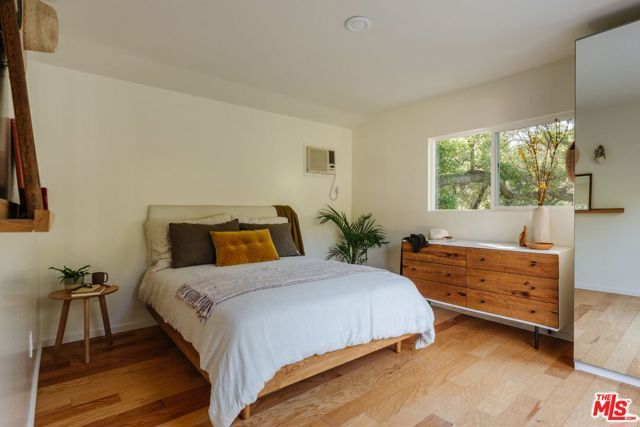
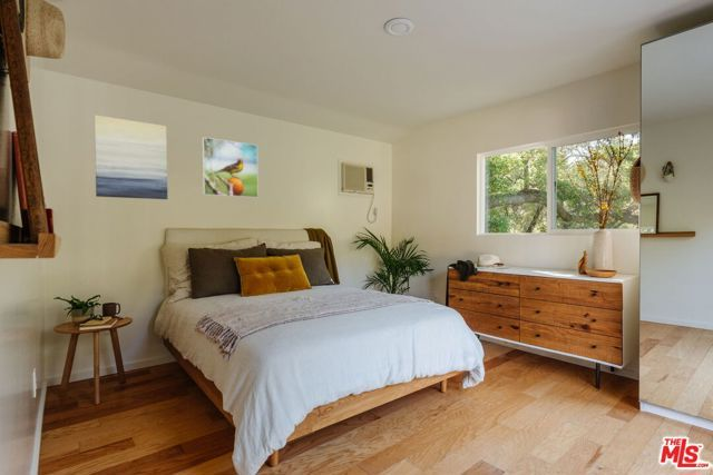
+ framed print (231, 168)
+ wall art (133, 159)
